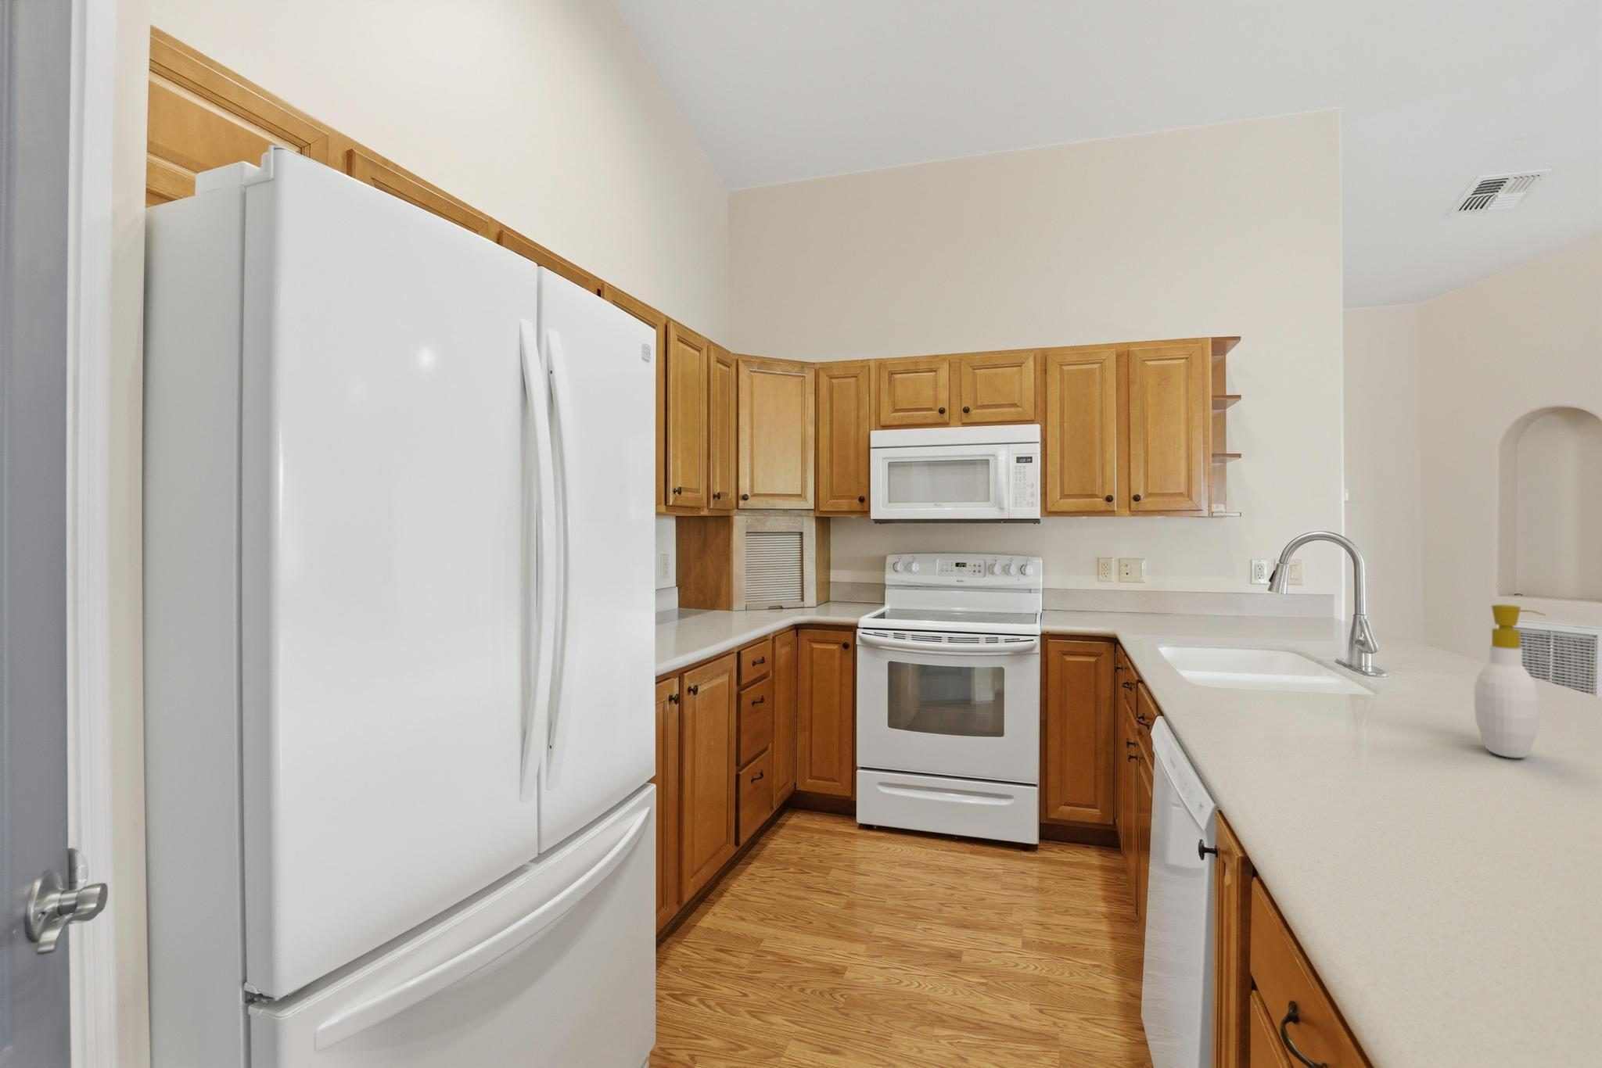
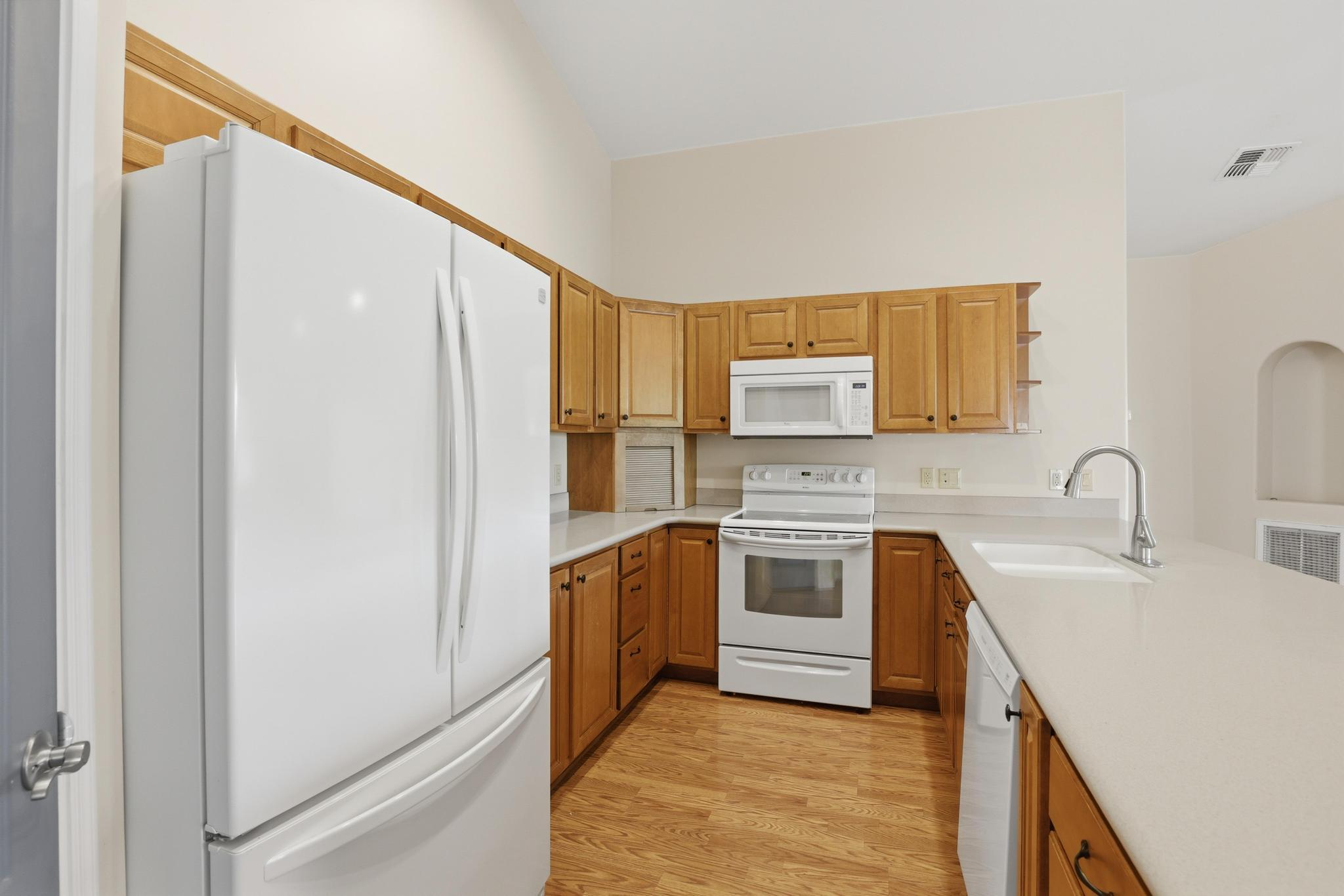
- soap bottle (1509, 678)
